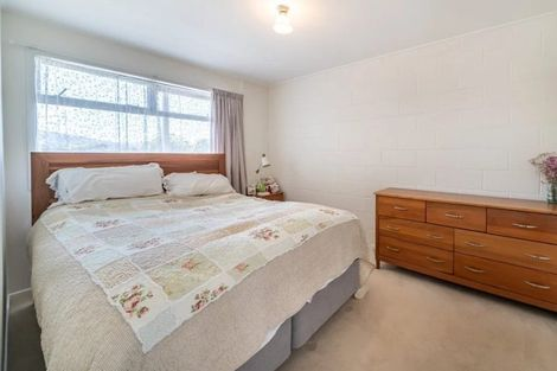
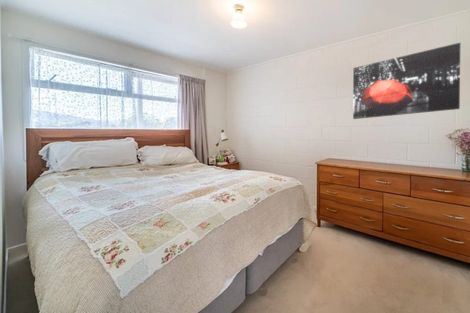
+ wall art (399, 86)
